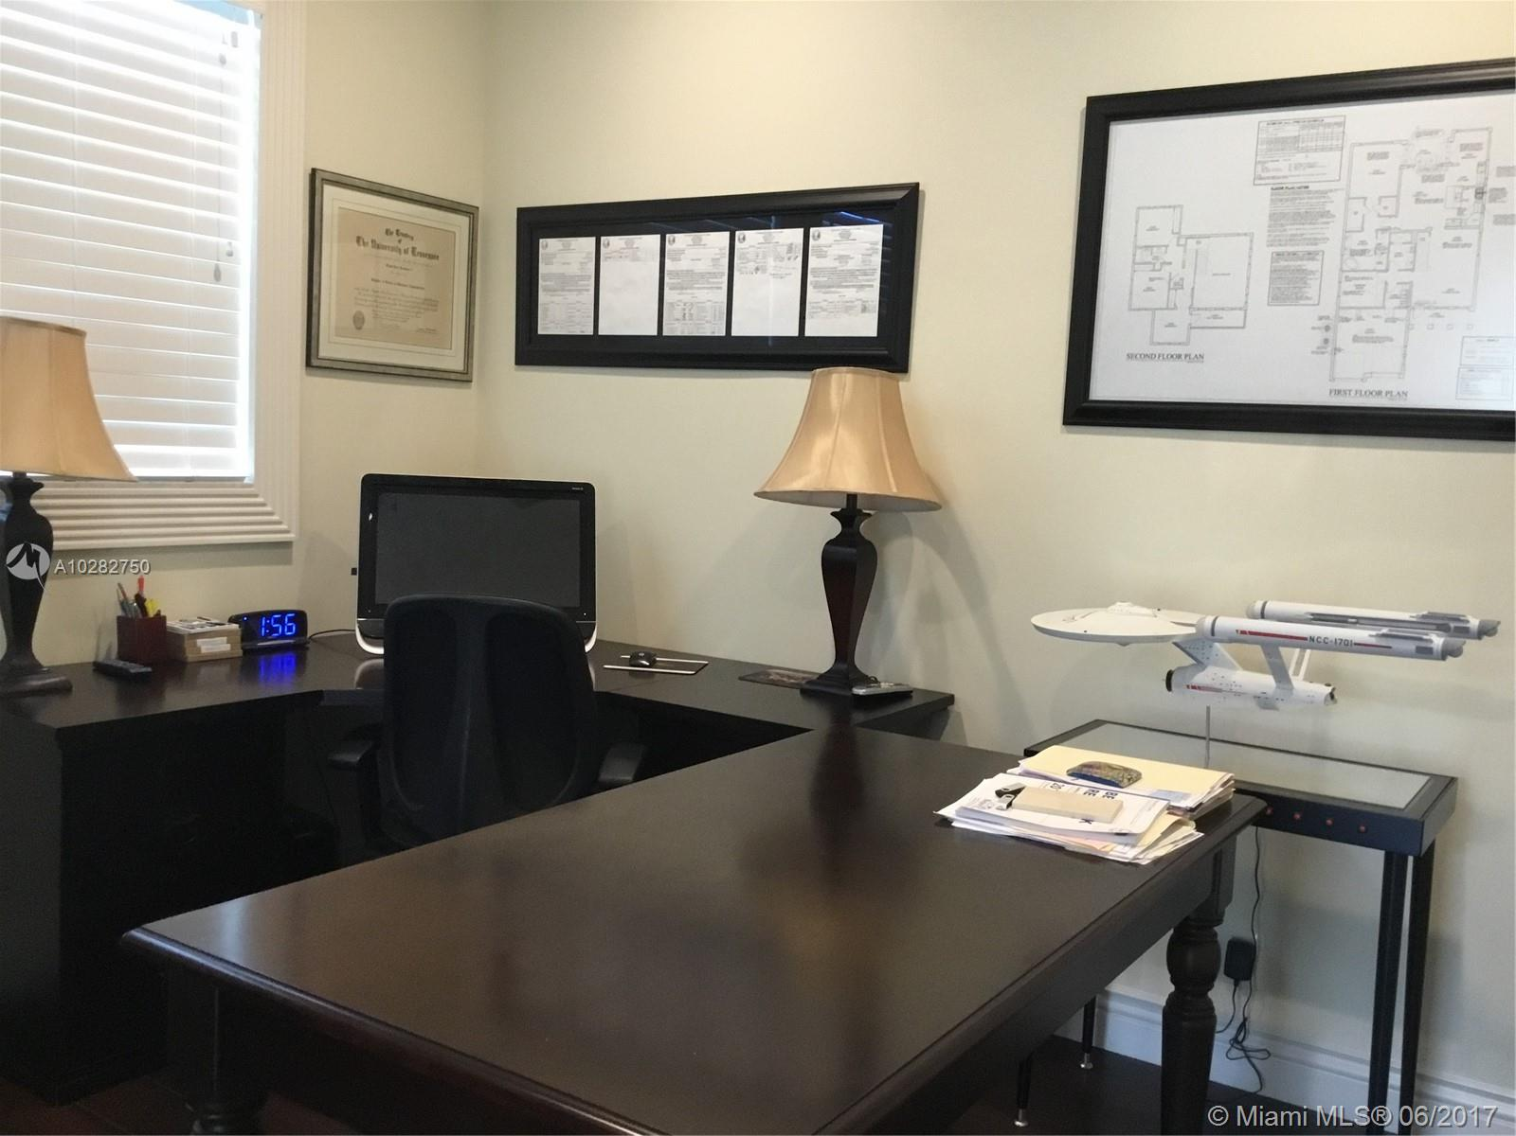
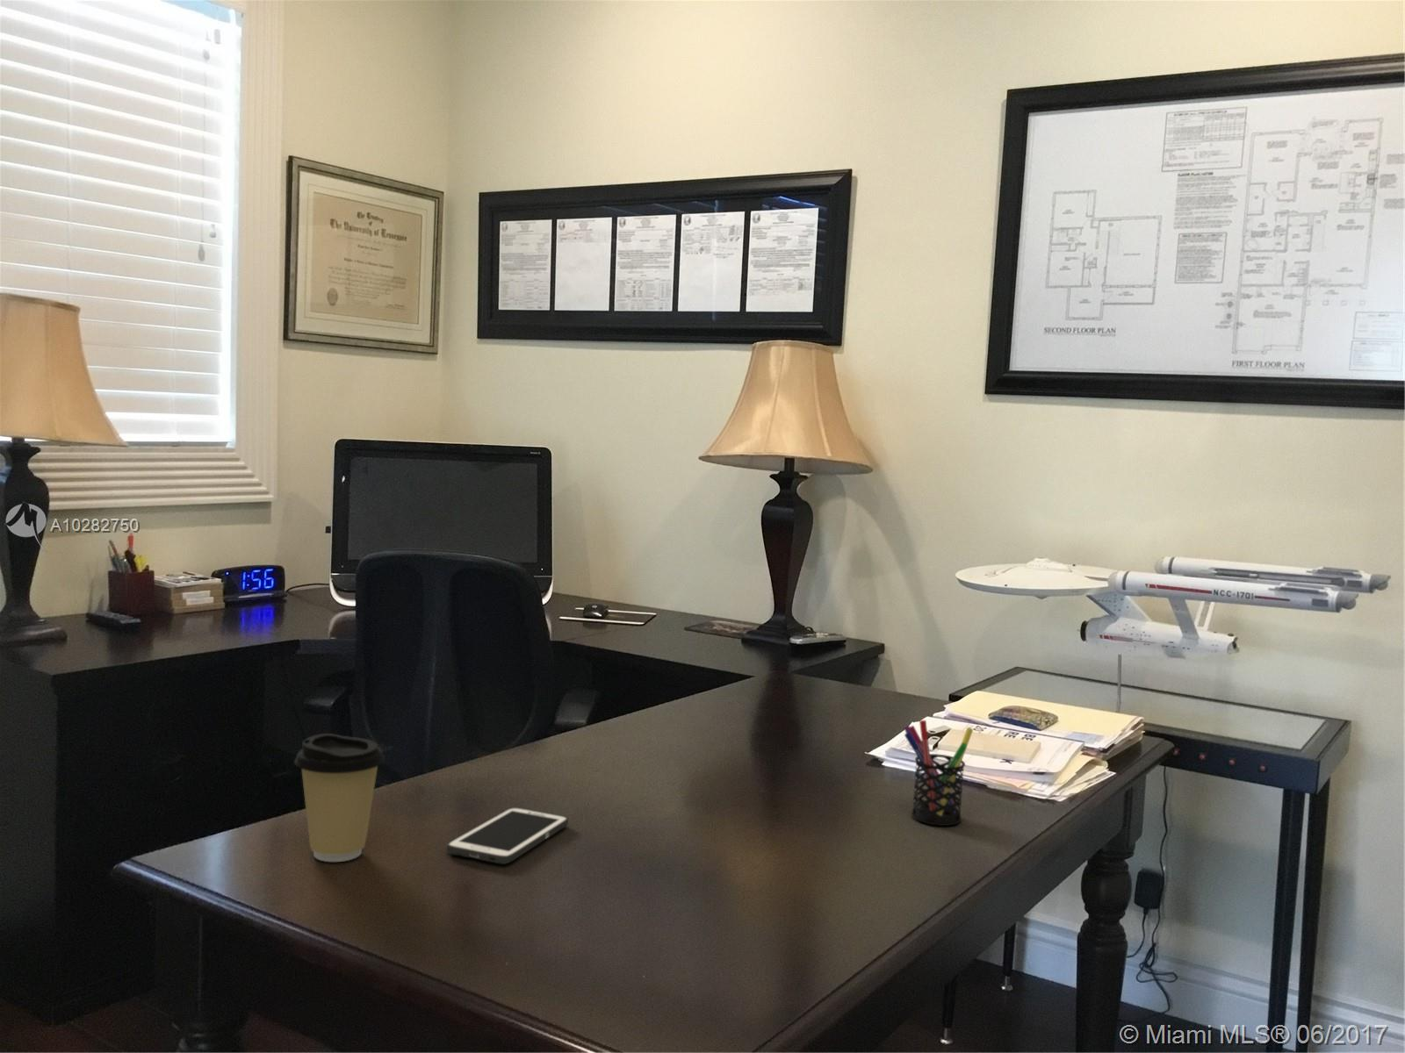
+ cell phone (509, 834)
+ pen holder (940, 770)
+ coffee cup (339, 796)
